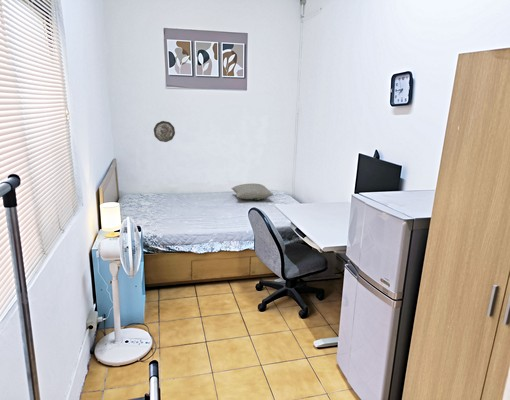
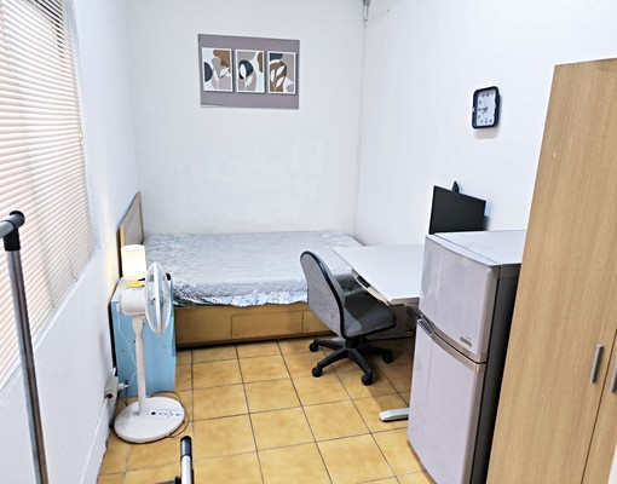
- pillow (251, 191)
- decorative plate (164, 131)
